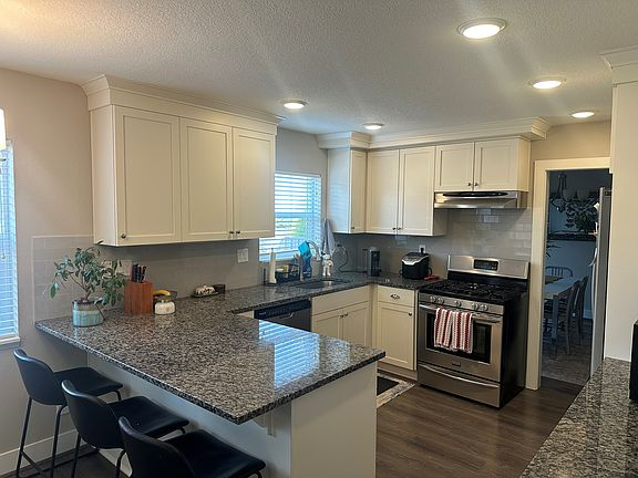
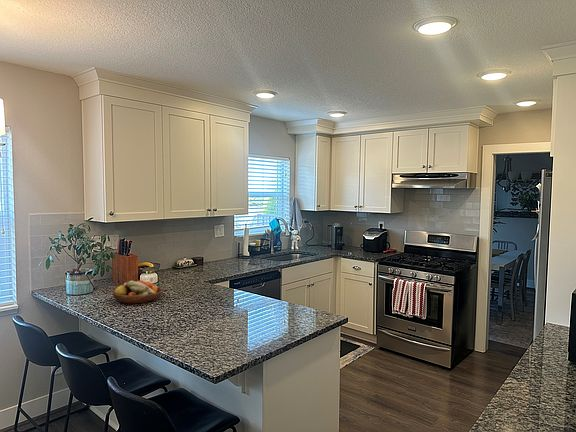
+ fruit bowl (138, 289)
